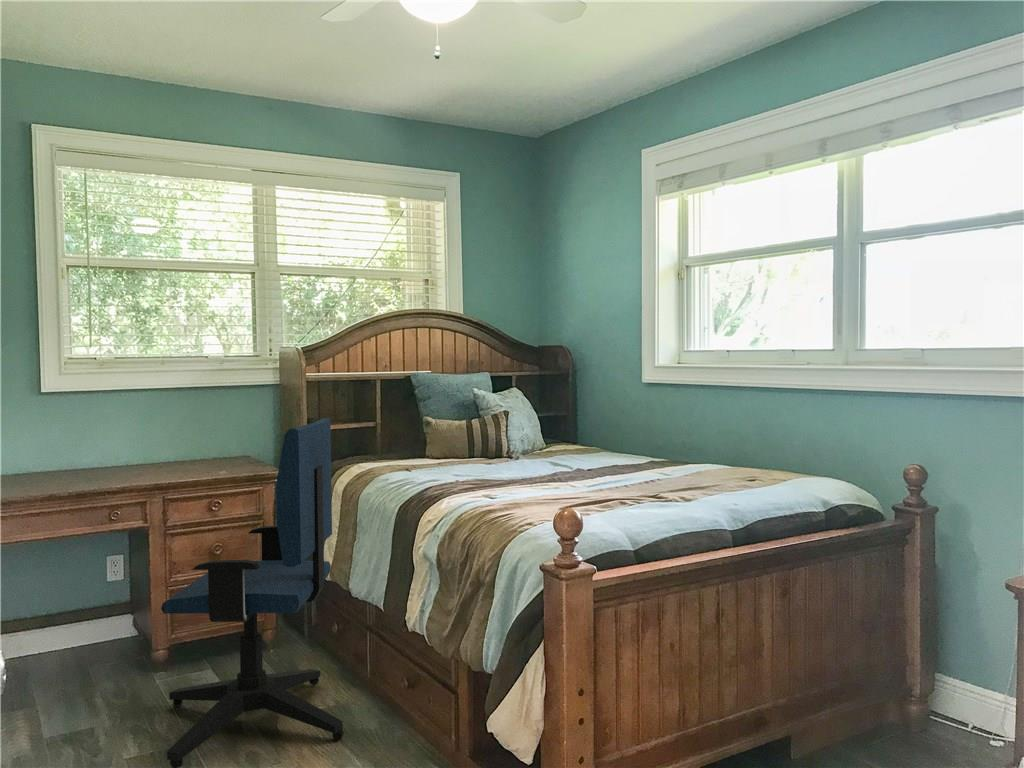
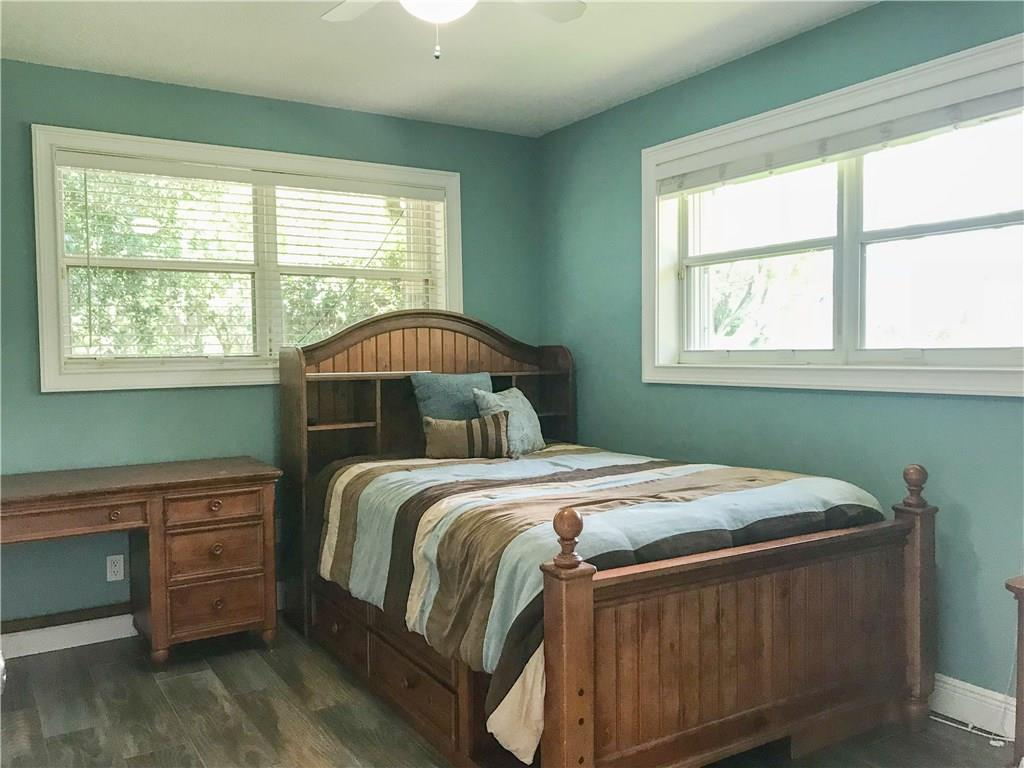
- office chair (251, 573)
